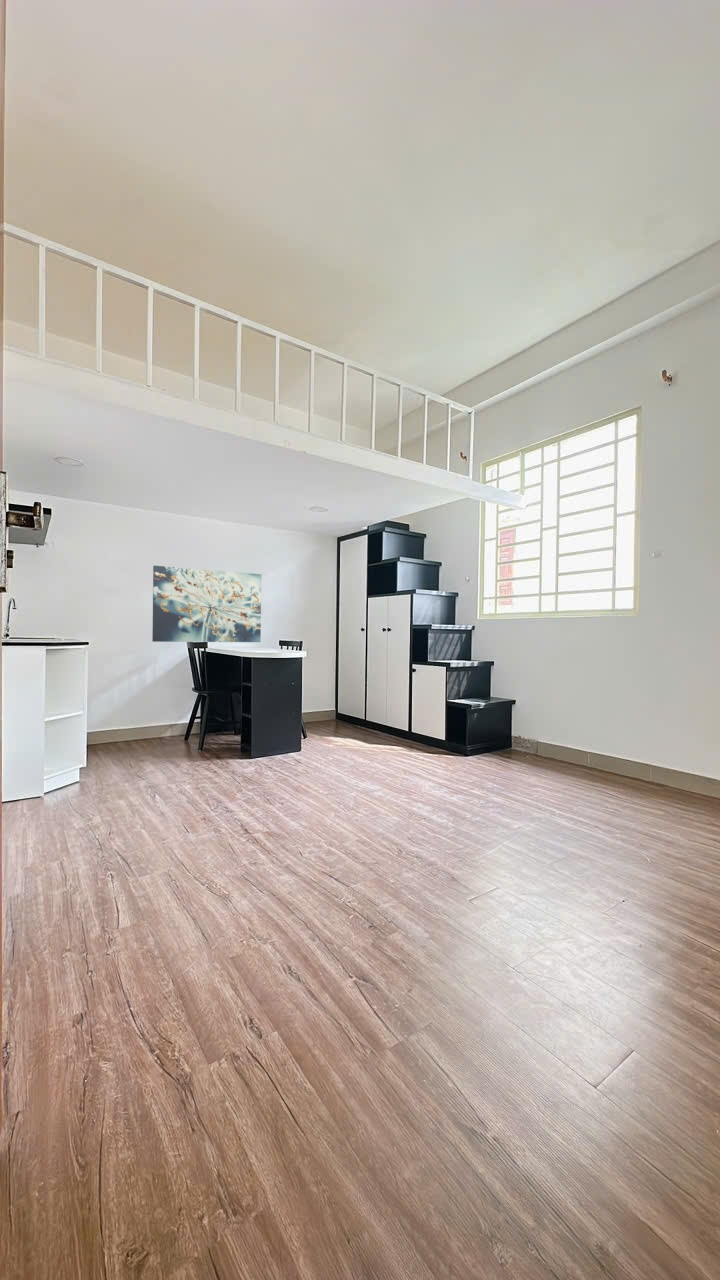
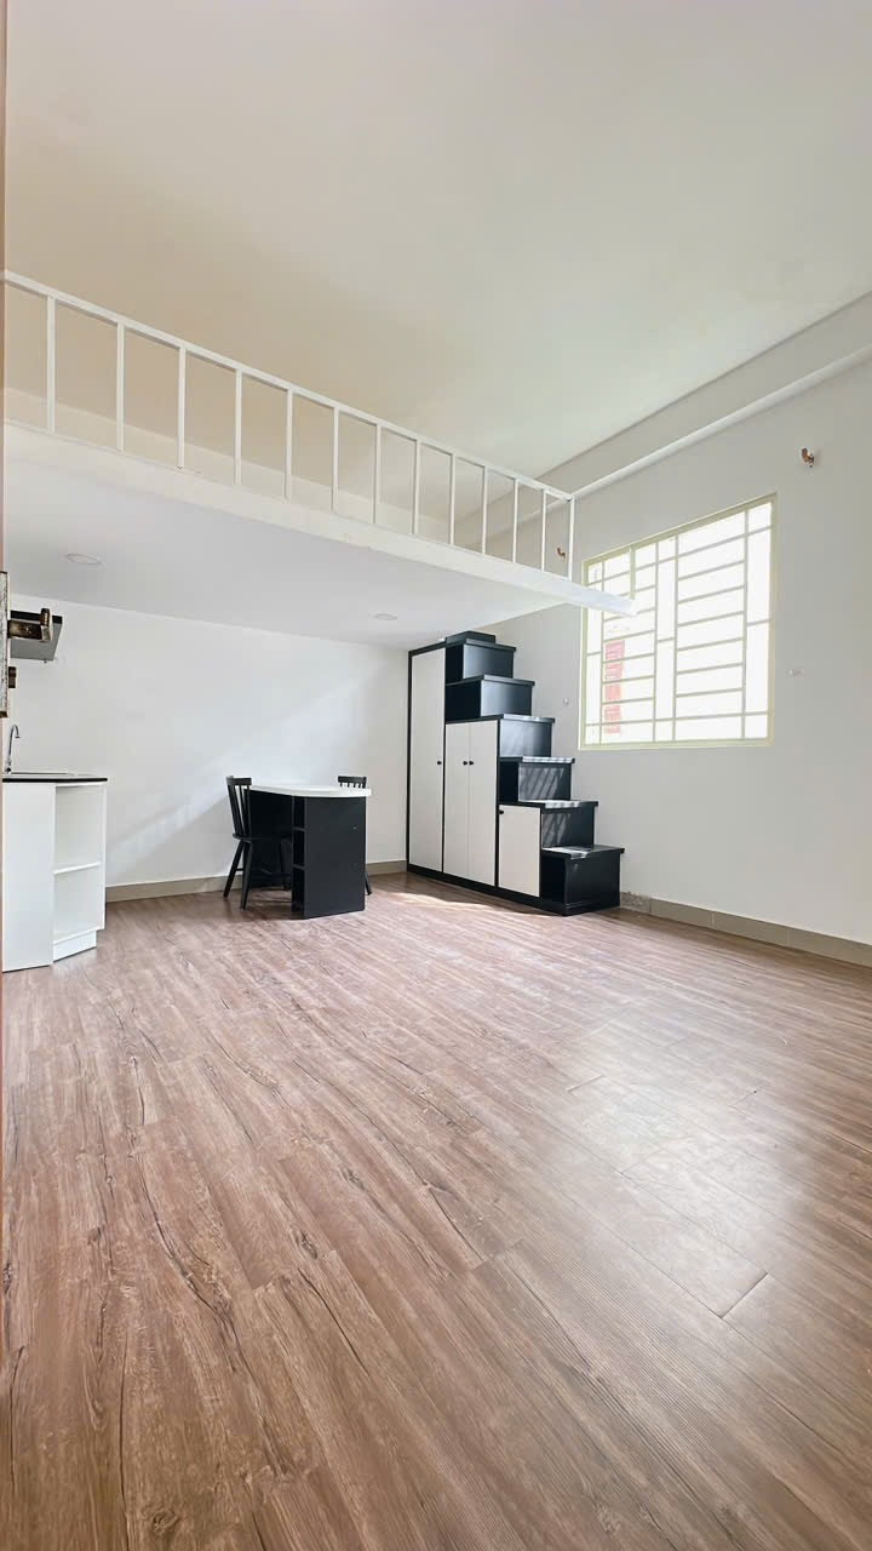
- wall art (209, 606)
